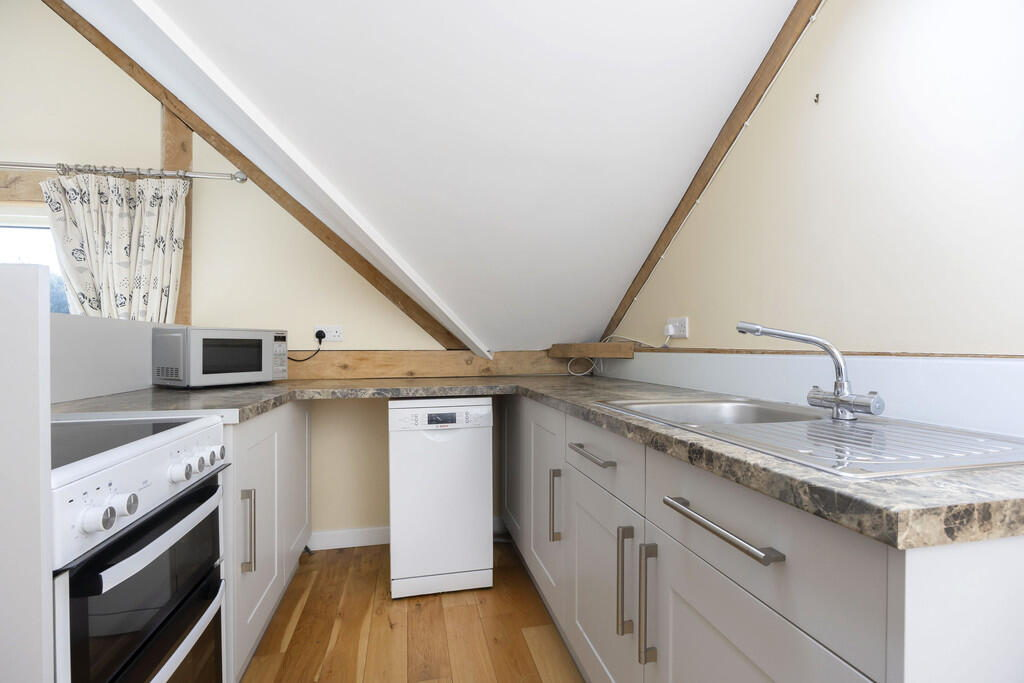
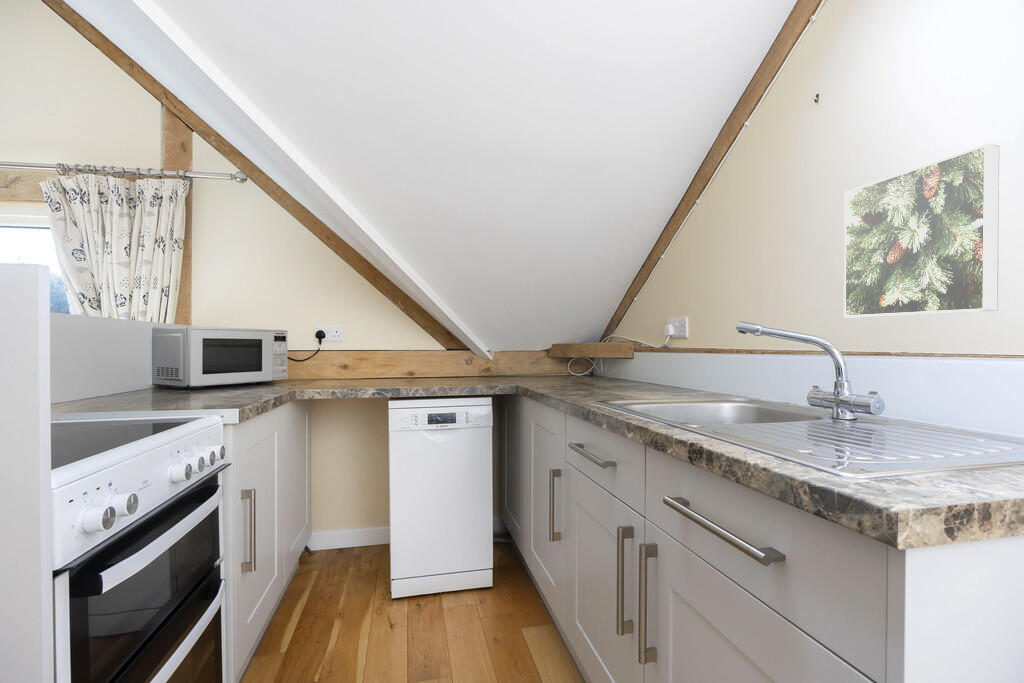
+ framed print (910, 243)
